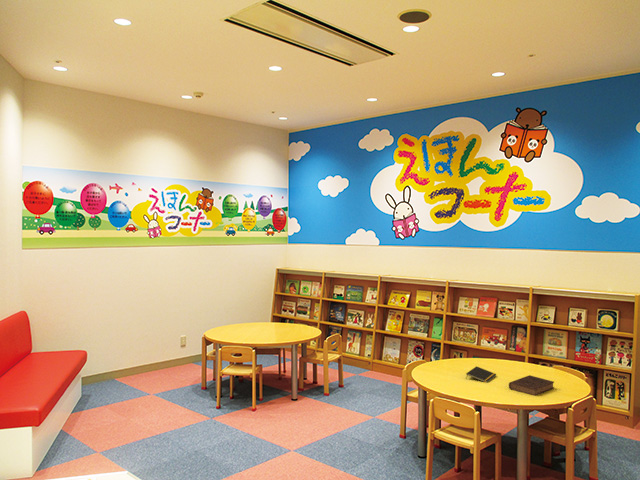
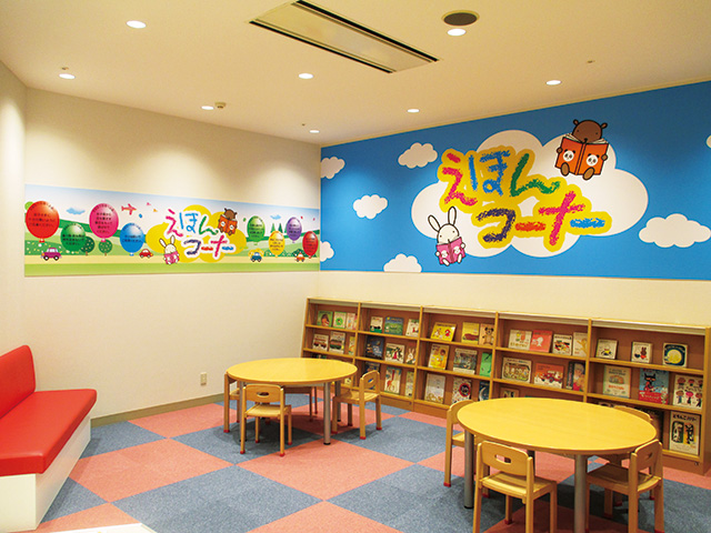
- book (531, 385)
- notepad (481, 374)
